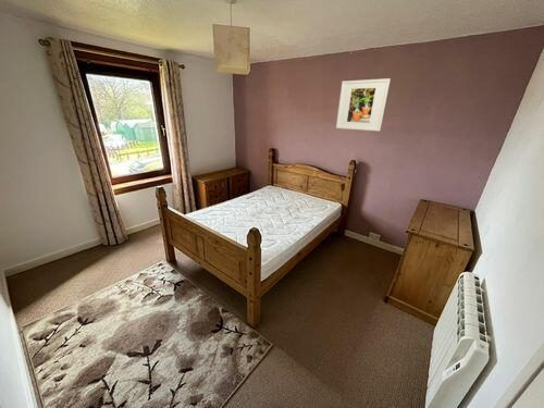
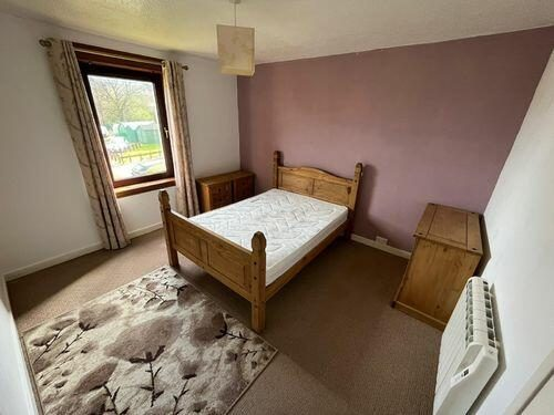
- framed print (360, 106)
